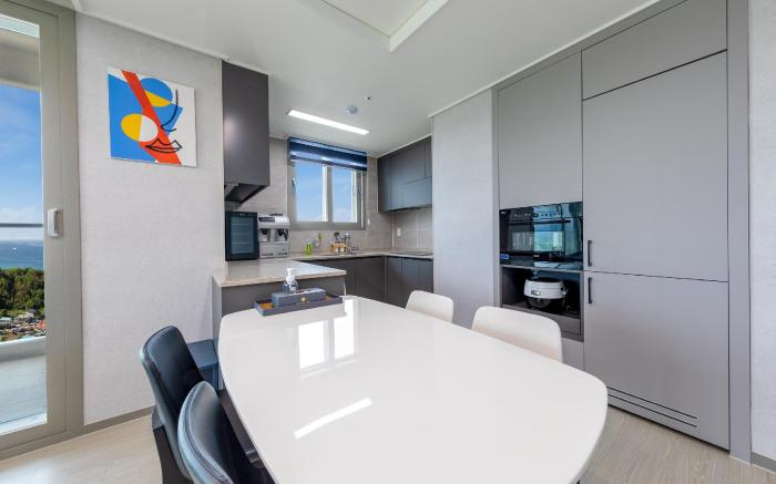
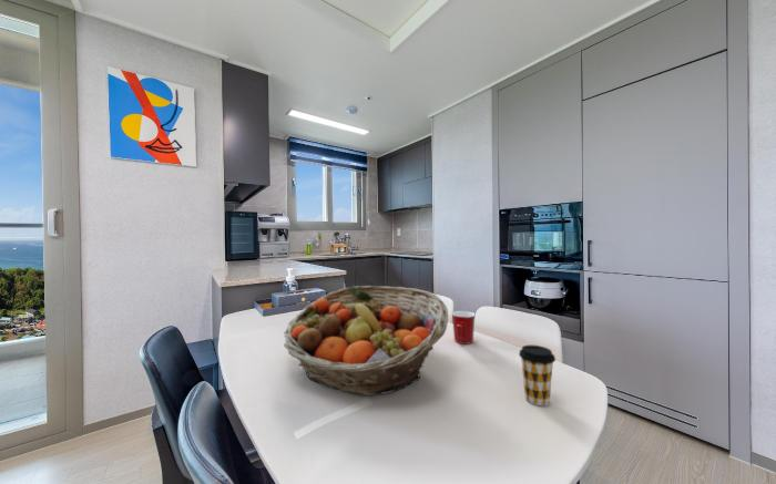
+ mug (462, 328)
+ fruit basket (365, 330)
+ coffee cup (537, 374)
